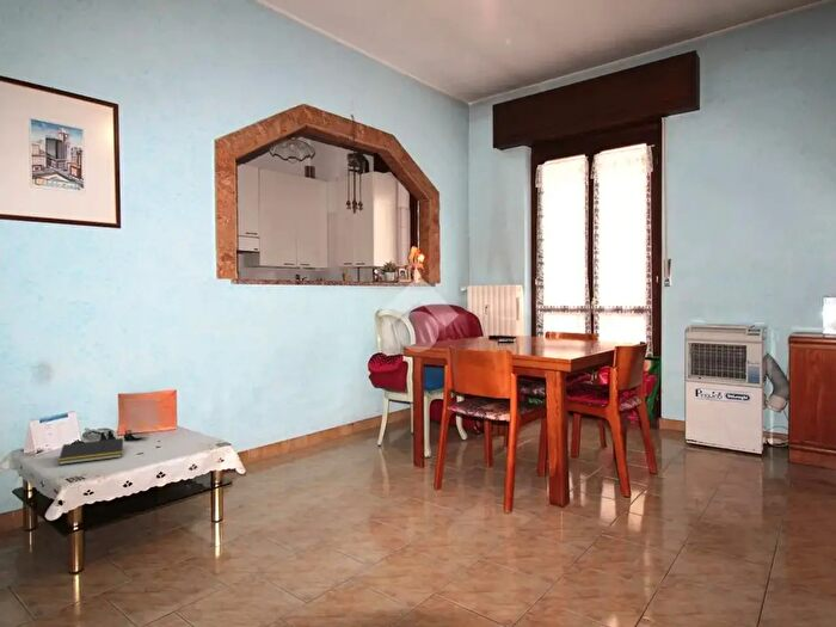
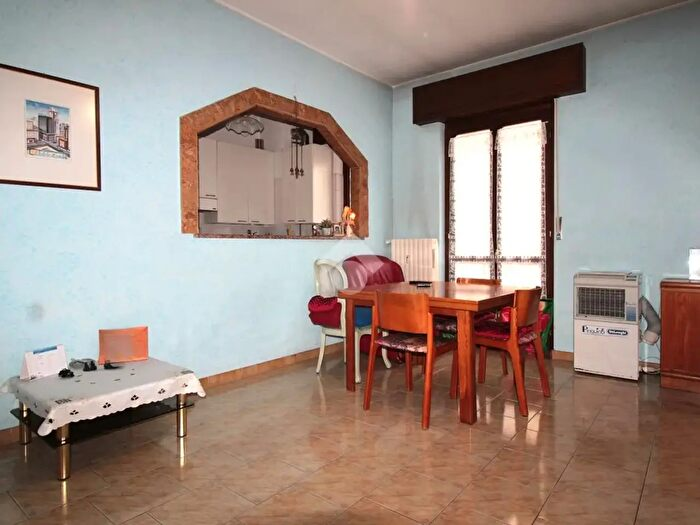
- notepad (92, 450)
